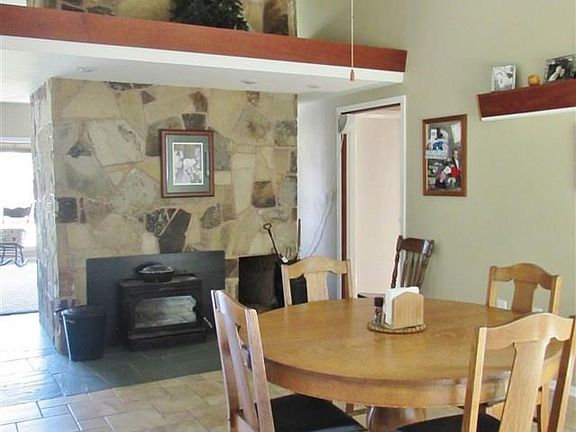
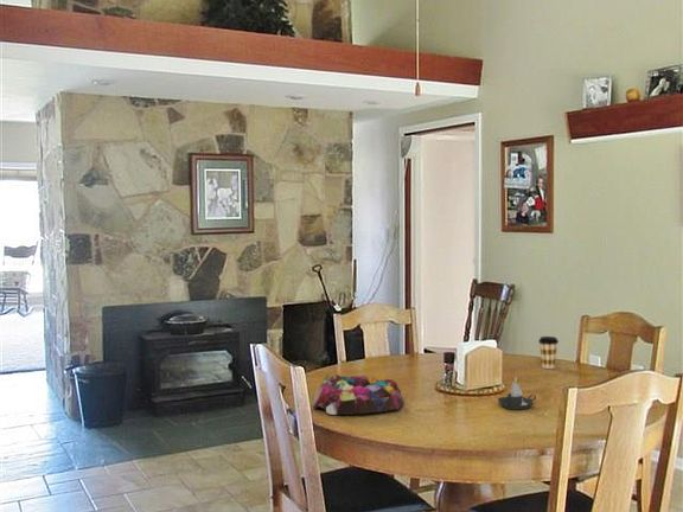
+ candle (517, 390)
+ coffee cup (548, 352)
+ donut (357, 390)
